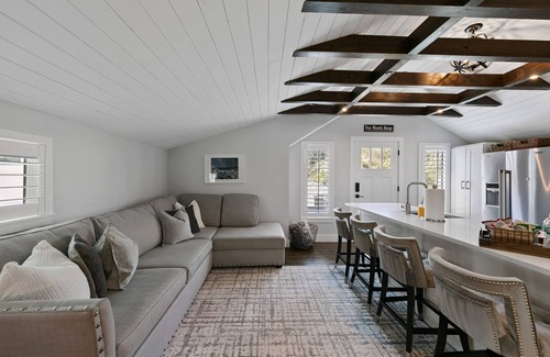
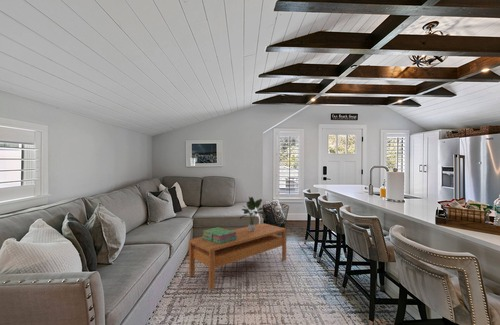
+ potted plant (252, 213)
+ coffee table (241, 250)
+ stack of books (219, 234)
